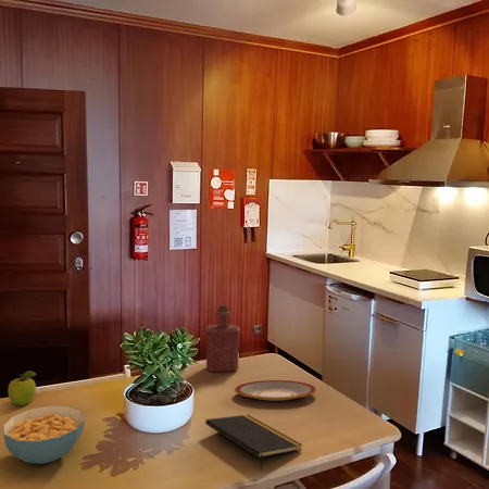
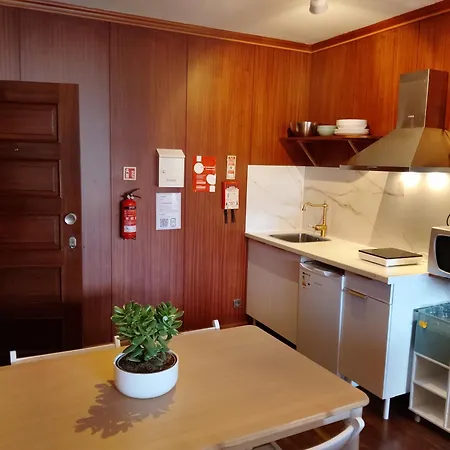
- cereal bowl (45, 439)
- fruit (24, 388)
- plate (275, 391)
- bottle (223, 337)
- notepad (252, 434)
